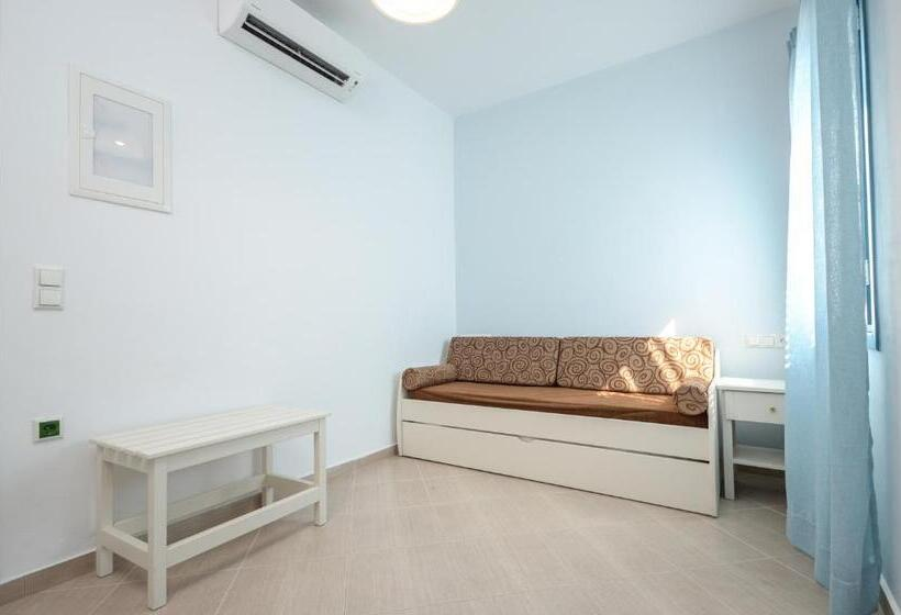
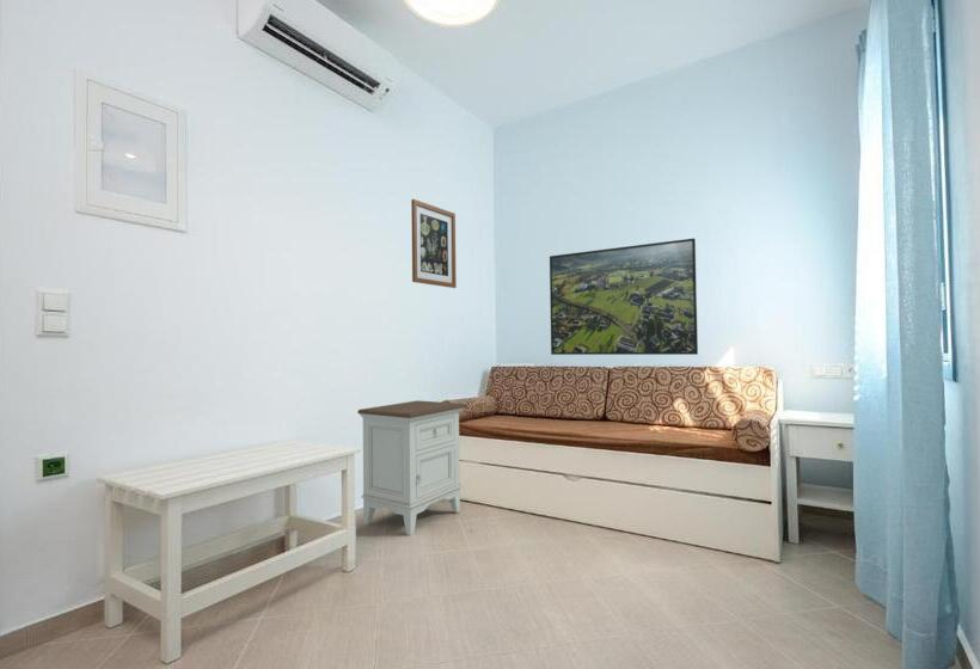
+ wall art (434, 245)
+ nightstand (415, 461)
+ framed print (617, 301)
